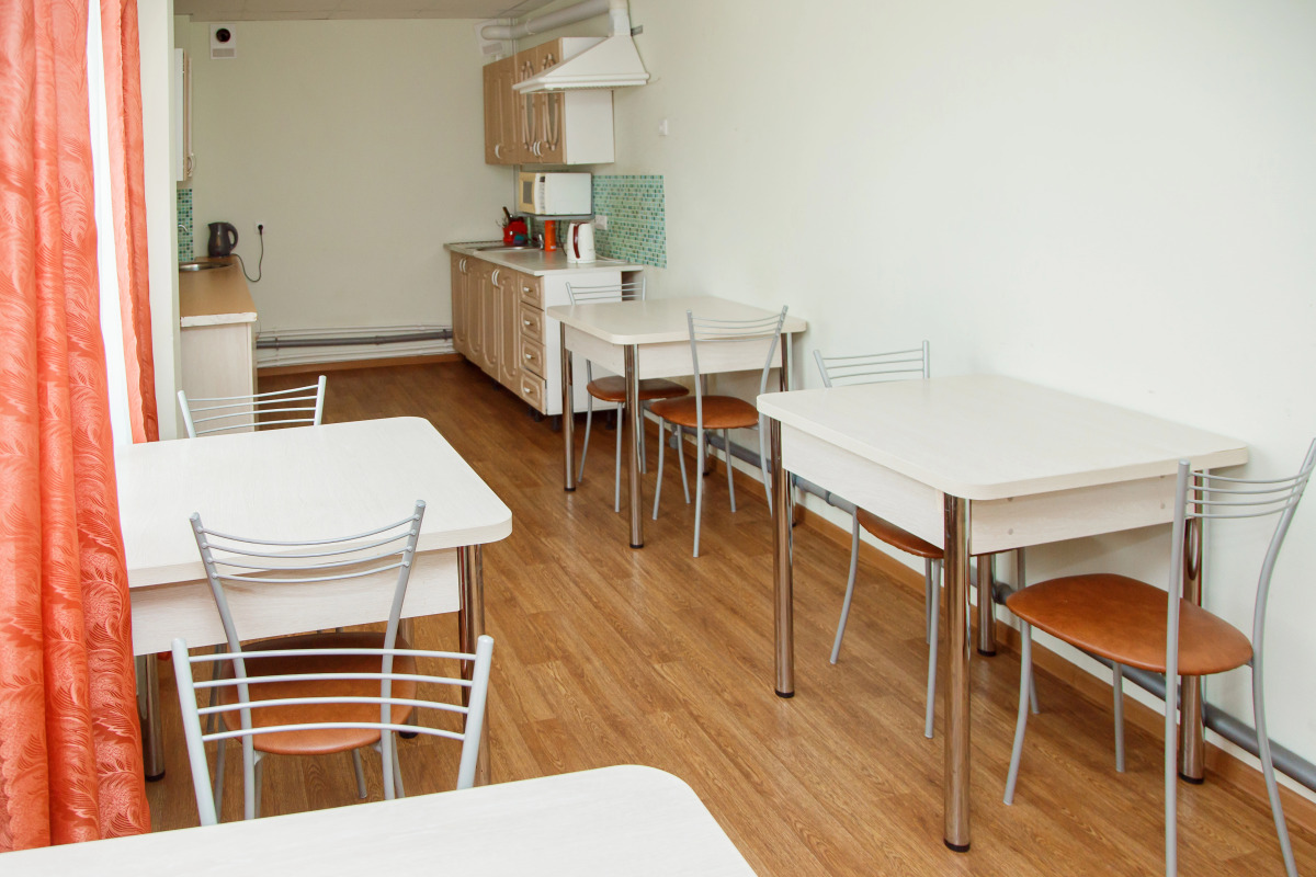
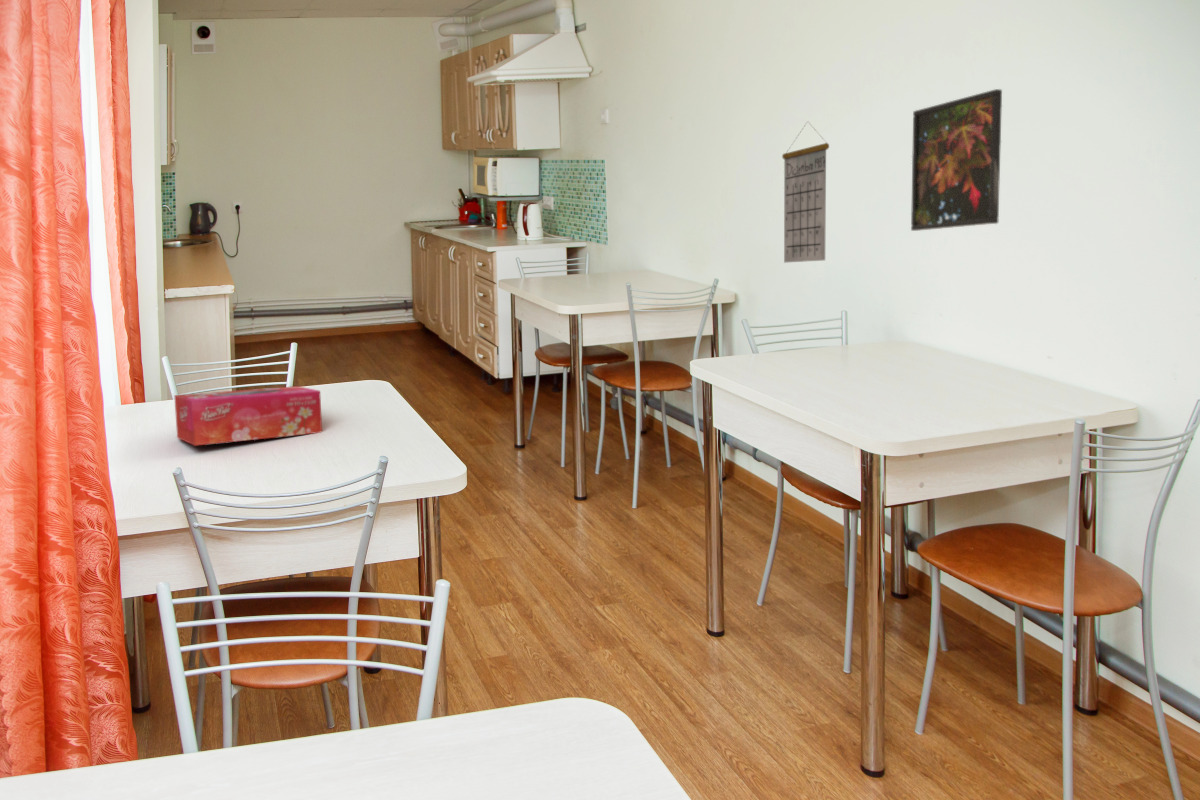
+ calendar (804, 191)
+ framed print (953, 164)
+ tissue box (249, 414)
